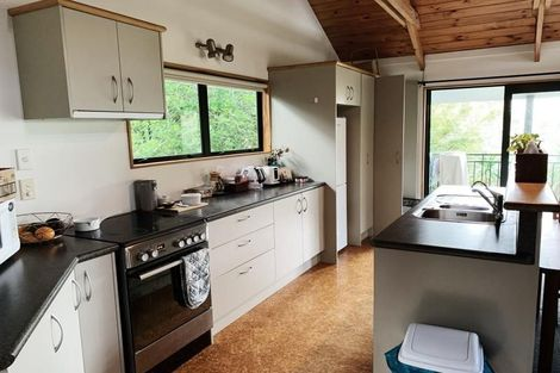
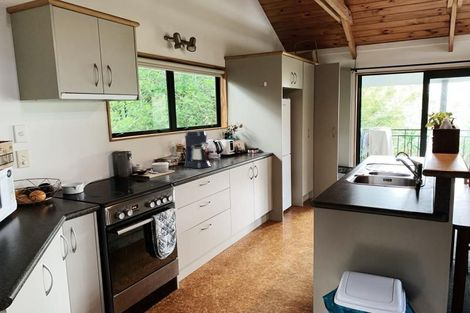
+ coffee maker (197, 148)
